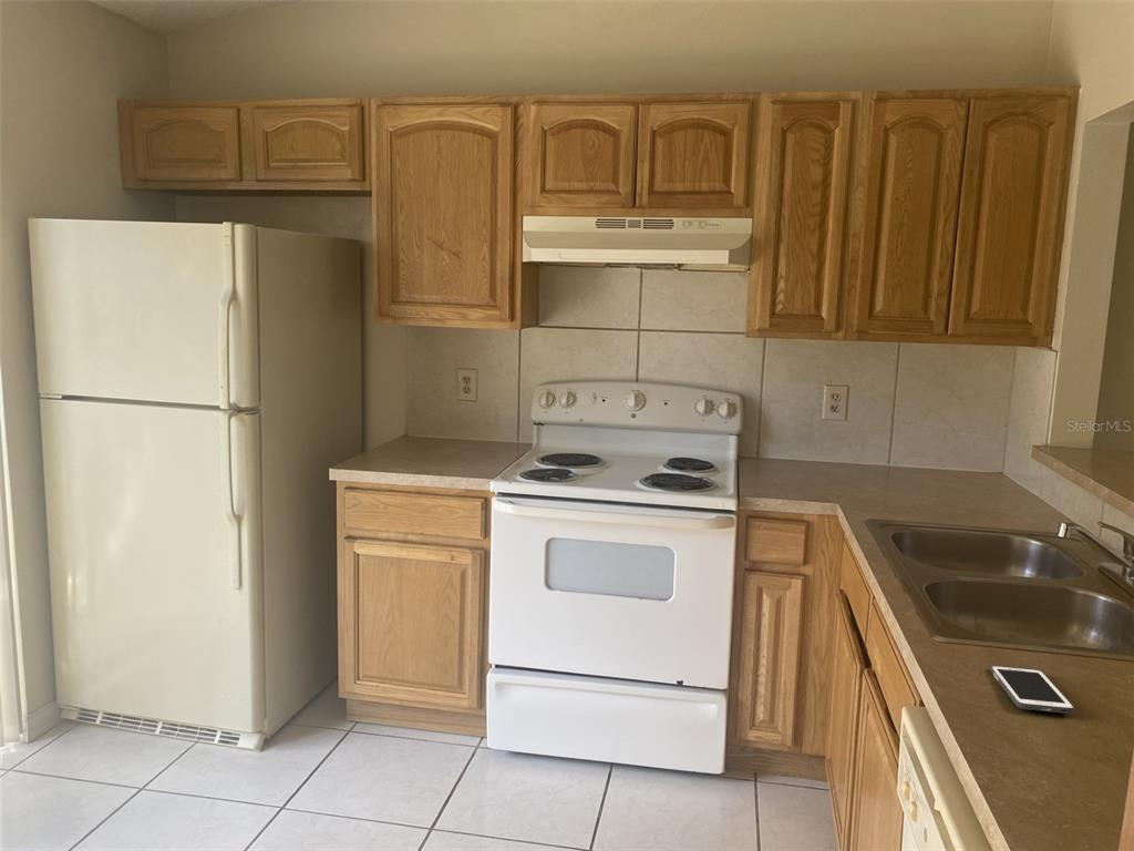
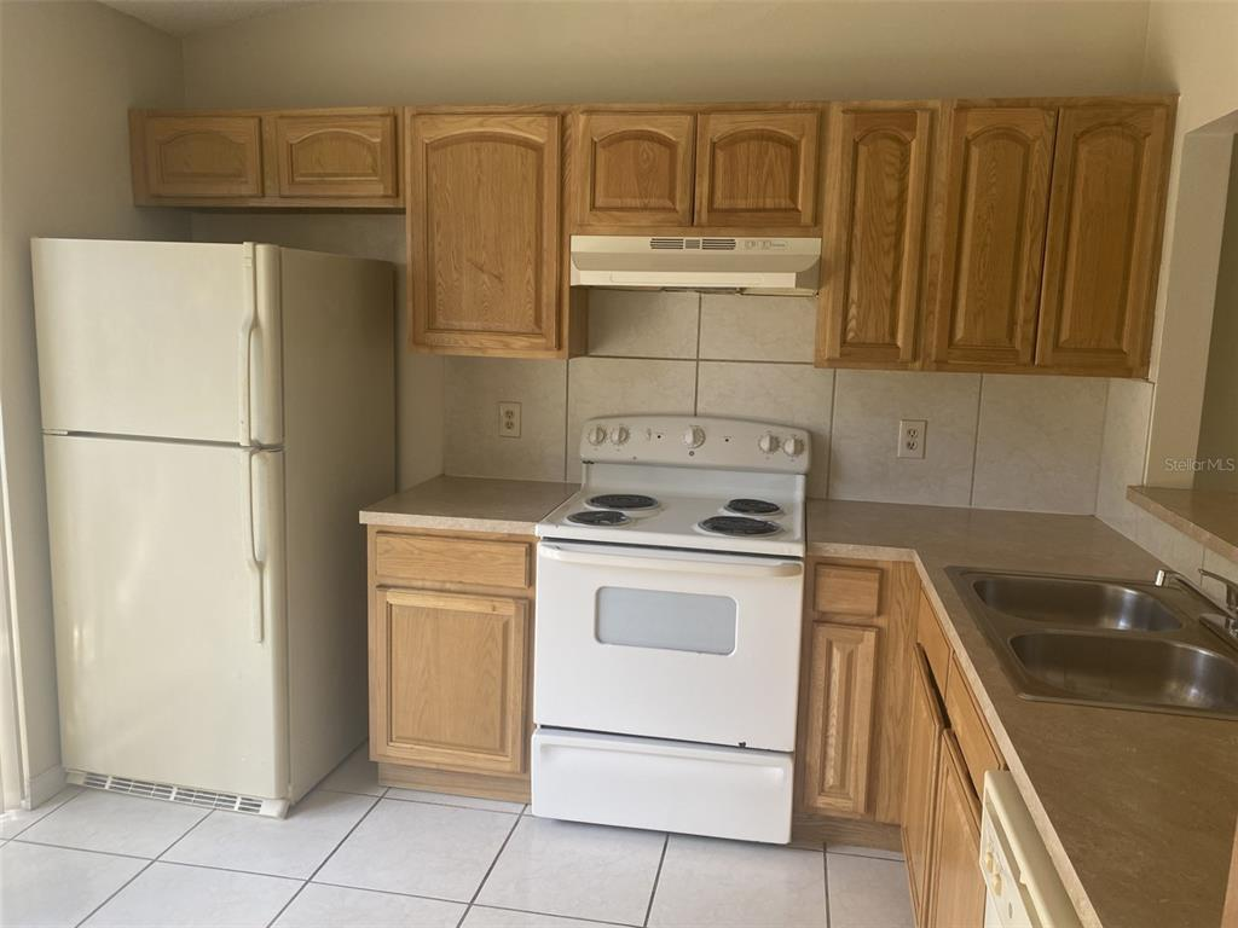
- cell phone (1030, 688)
